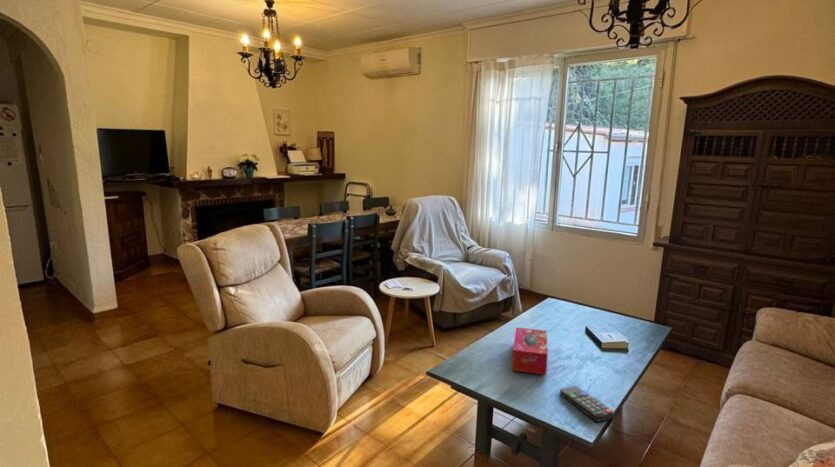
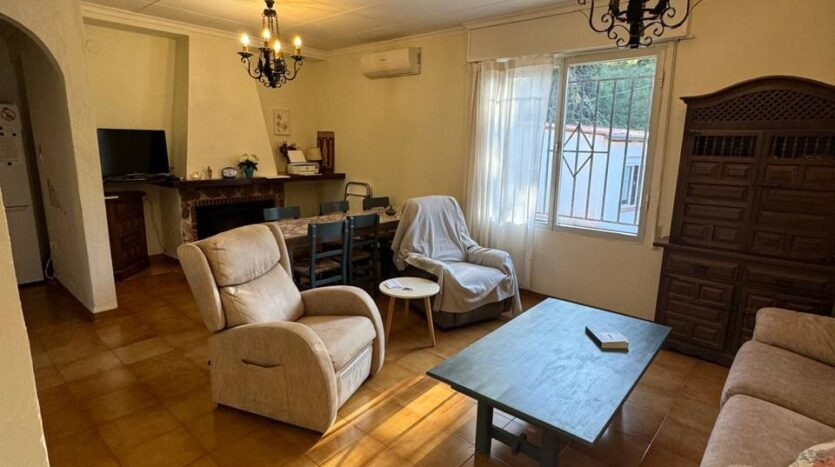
- remote control (585, 402)
- tissue box (530, 349)
